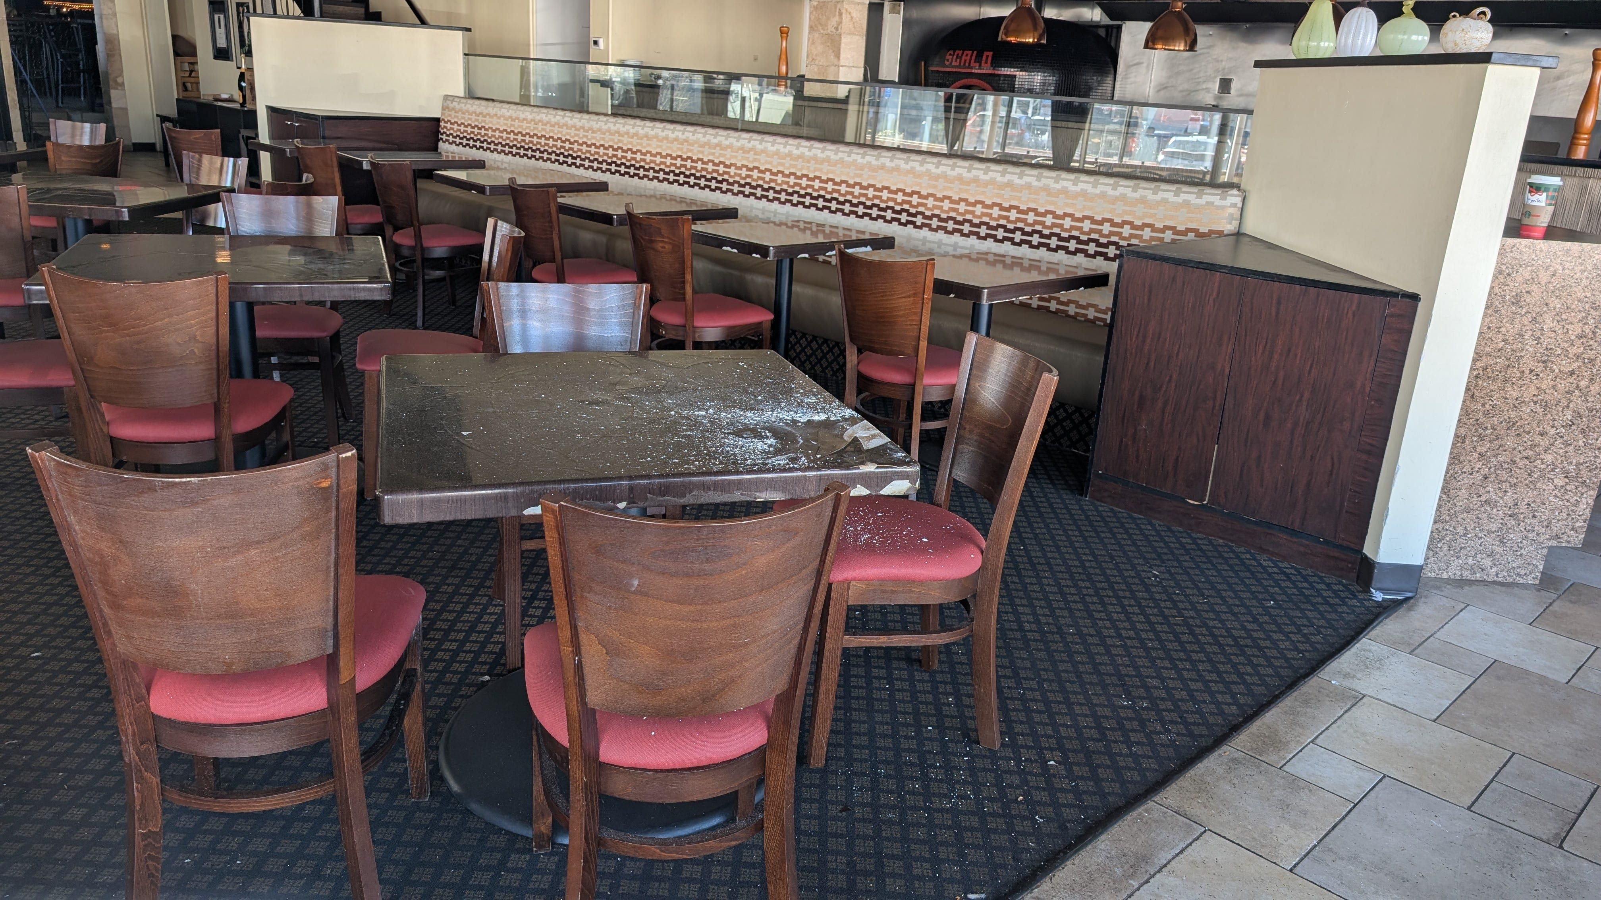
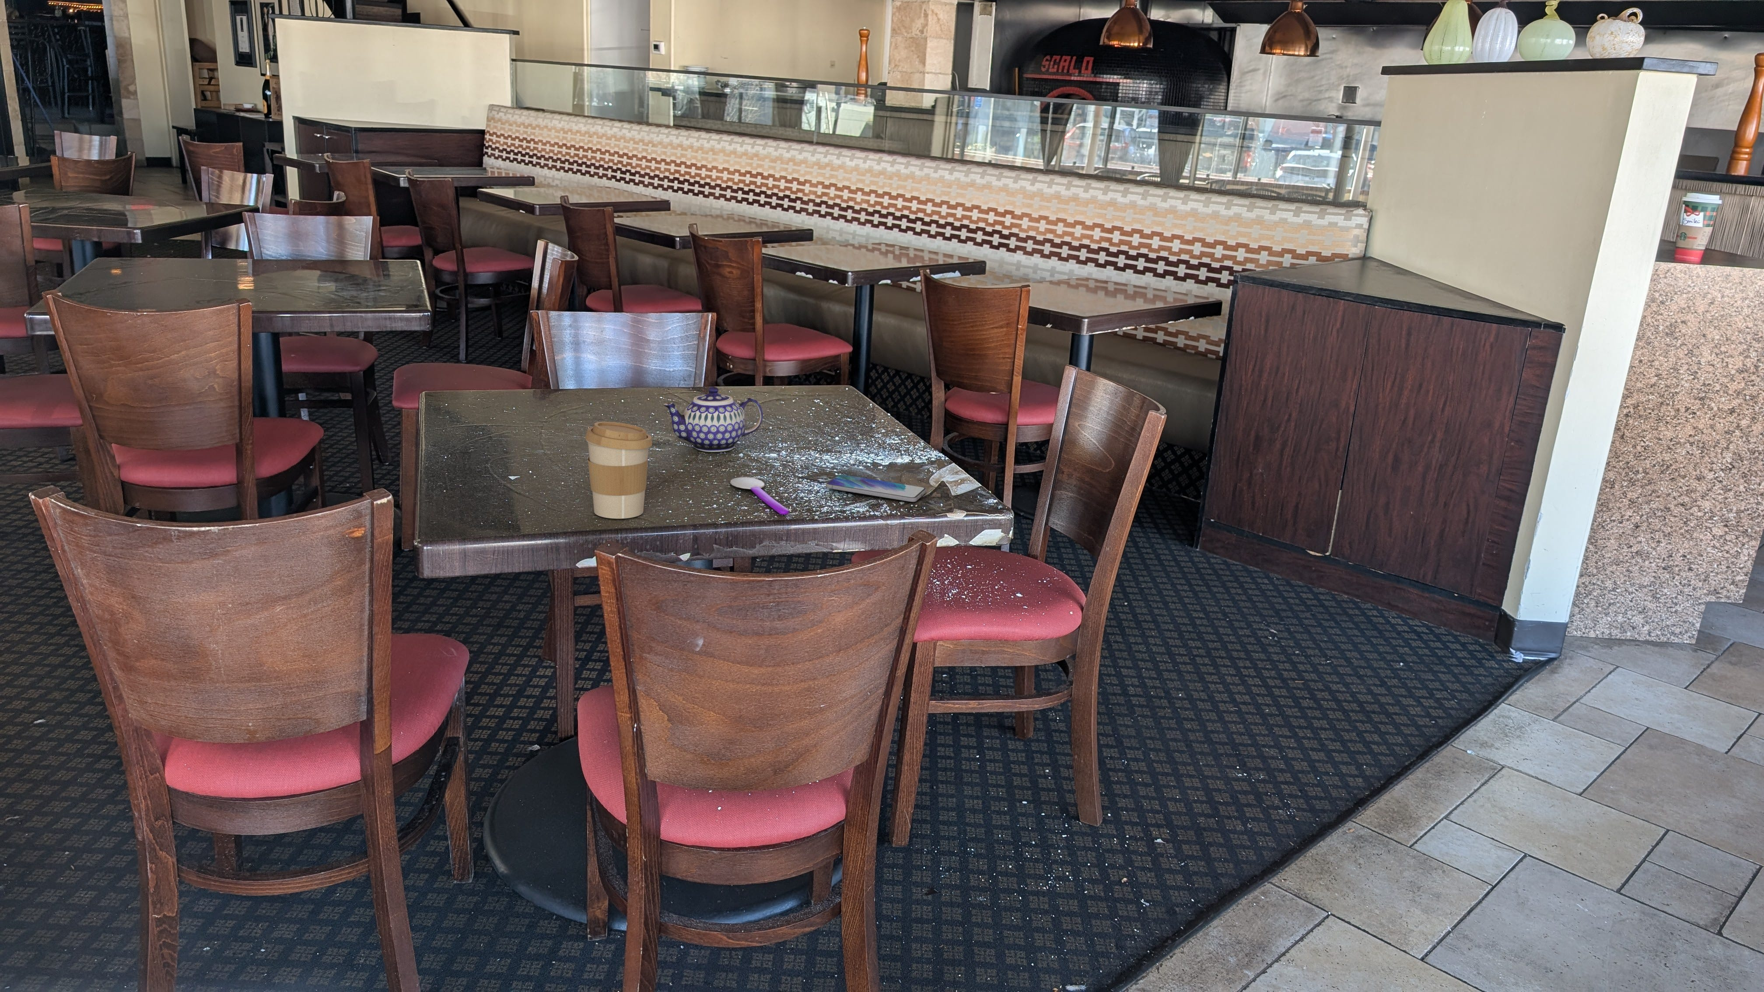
+ teapot (714, 417)
+ smartphone (876, 488)
+ spoon (761, 493)
+ coffee cup (619, 468)
